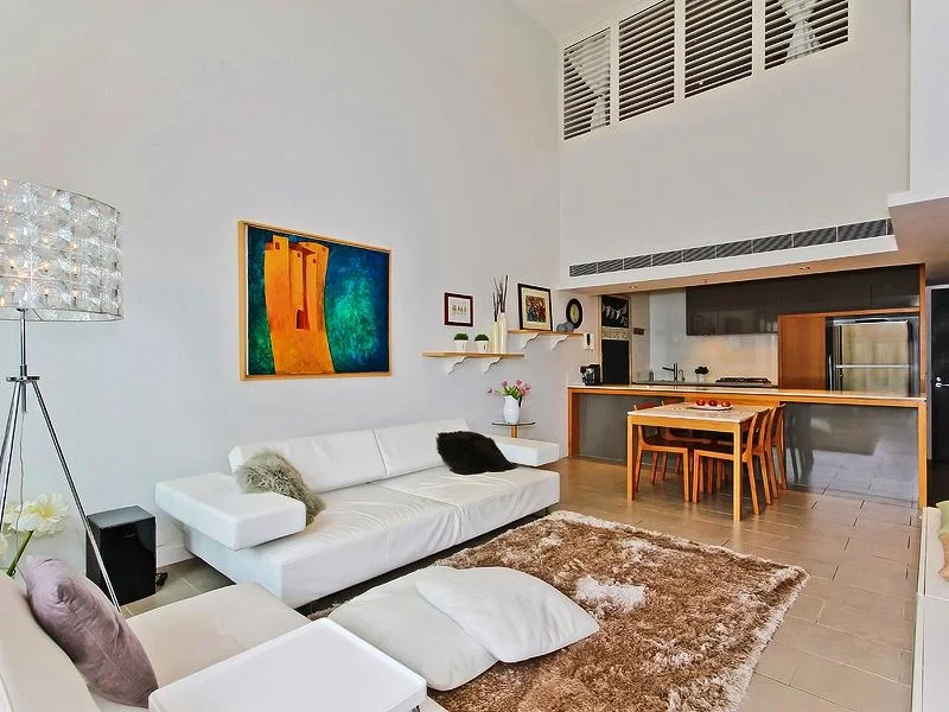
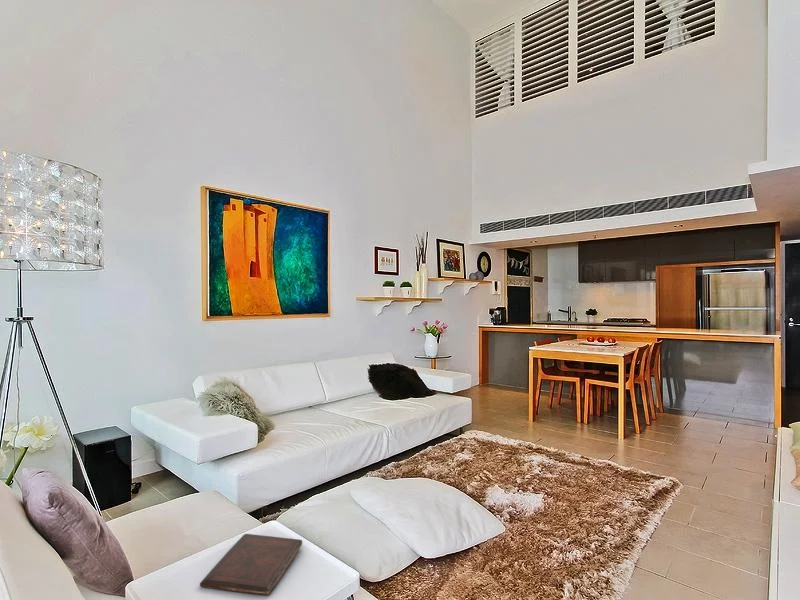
+ book (255, 561)
